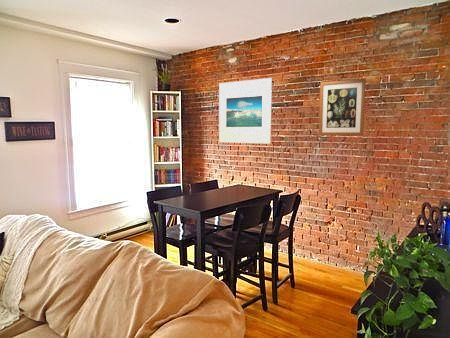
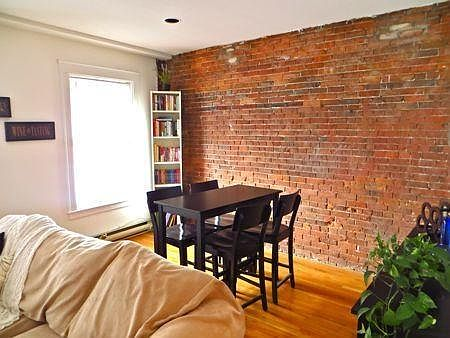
- wall art (341, 108)
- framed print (243, 112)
